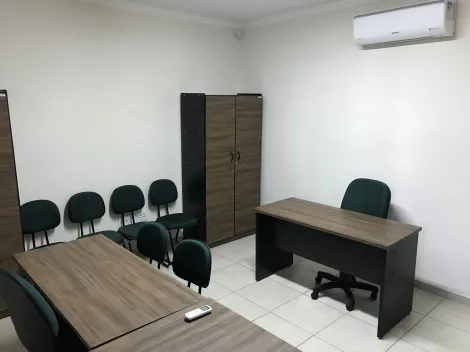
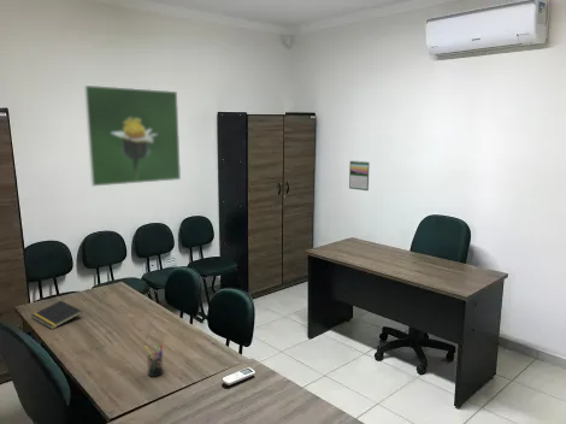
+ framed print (136, 136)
+ pen holder (155, 358)
+ notepad (57, 313)
+ calendar (359, 175)
